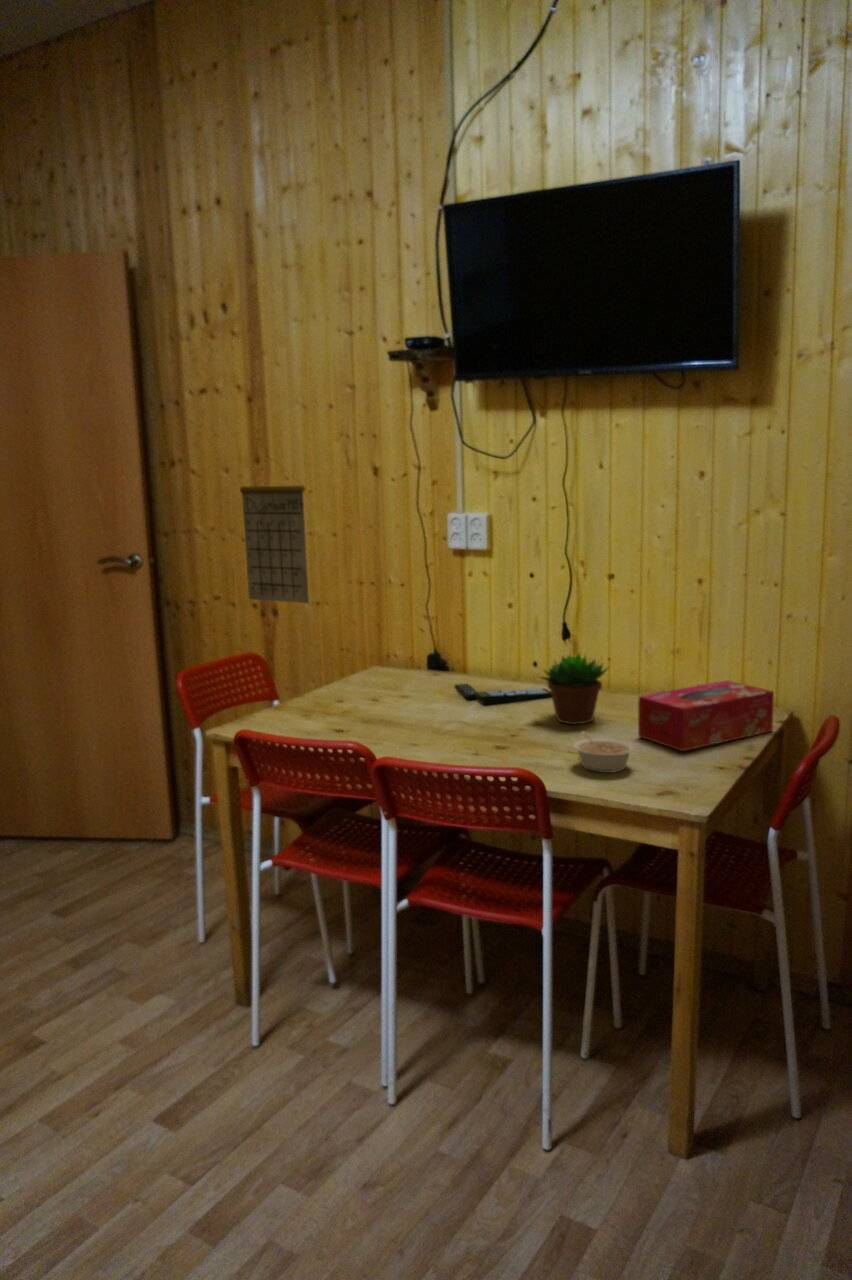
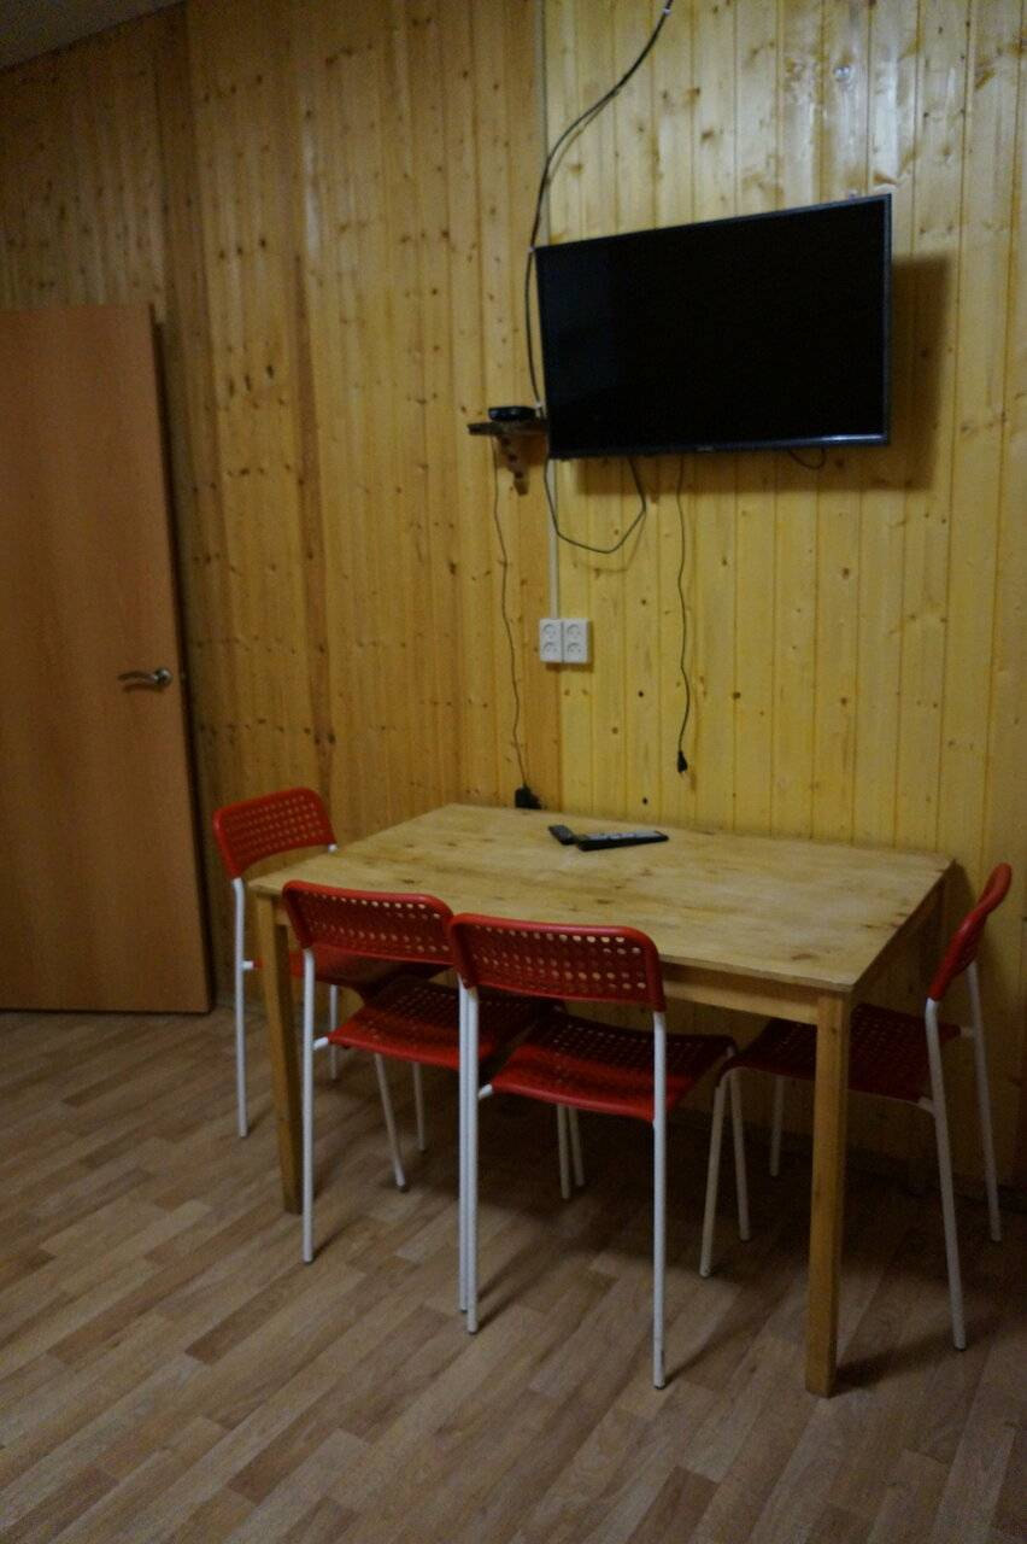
- legume (601, 754)
- tissue box (705, 713)
- succulent plant (575, 687)
- calendar (274, 530)
